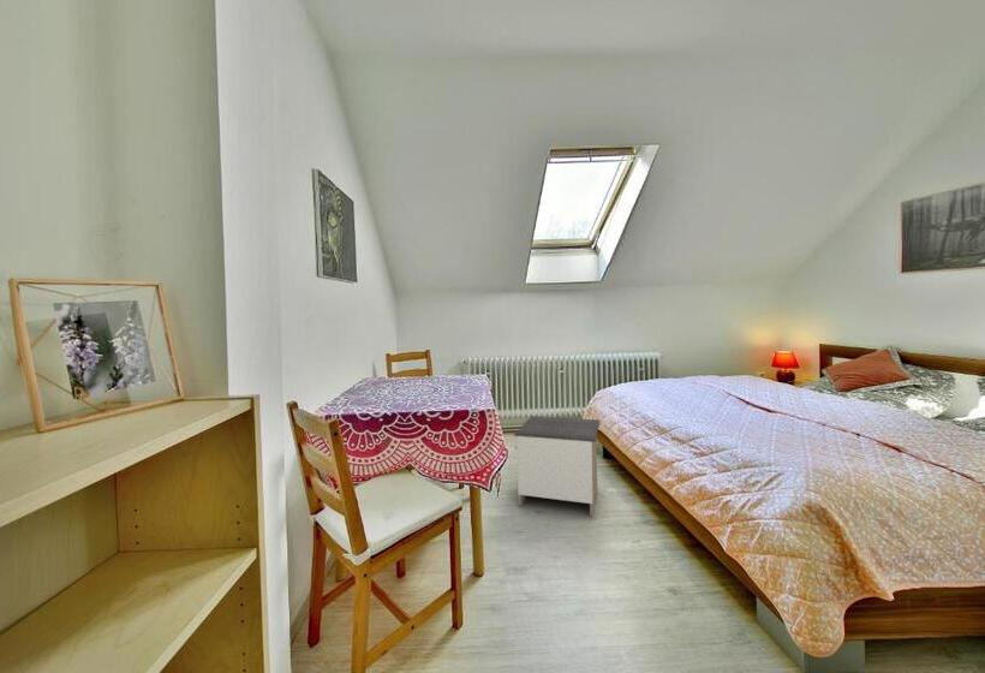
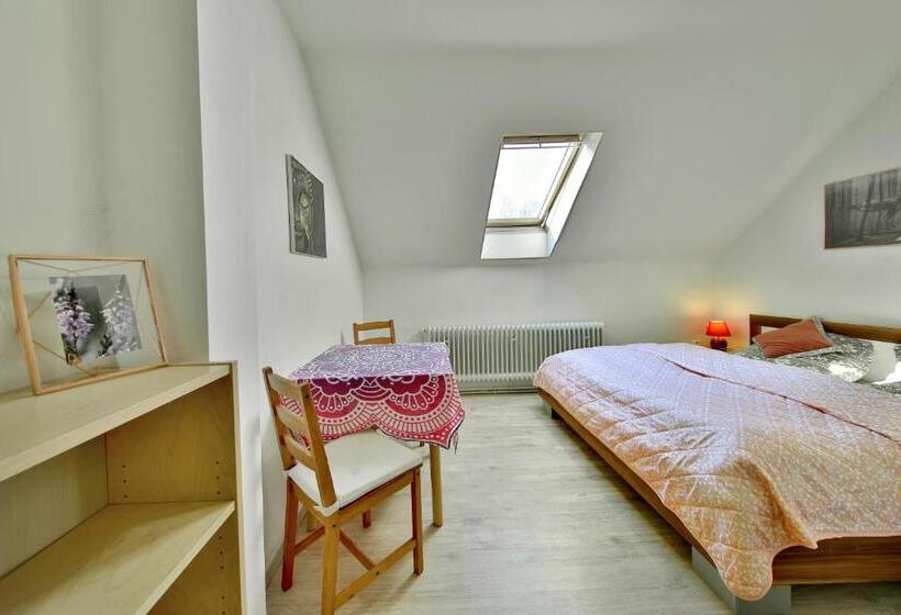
- nightstand (560, 460)
